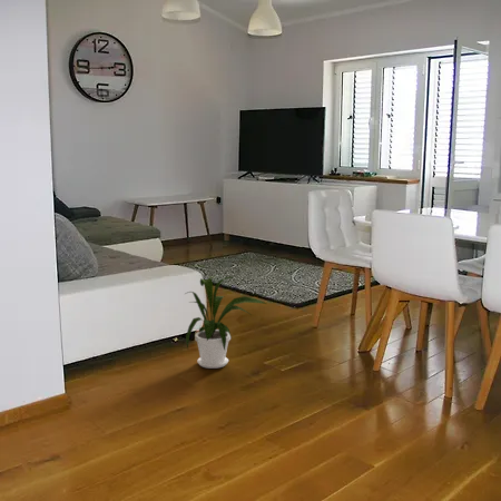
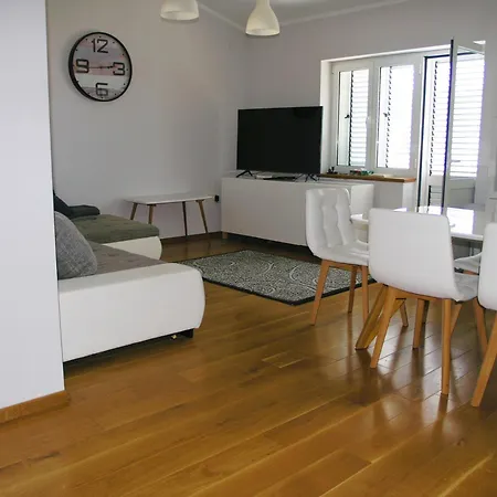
- house plant (214, 318)
